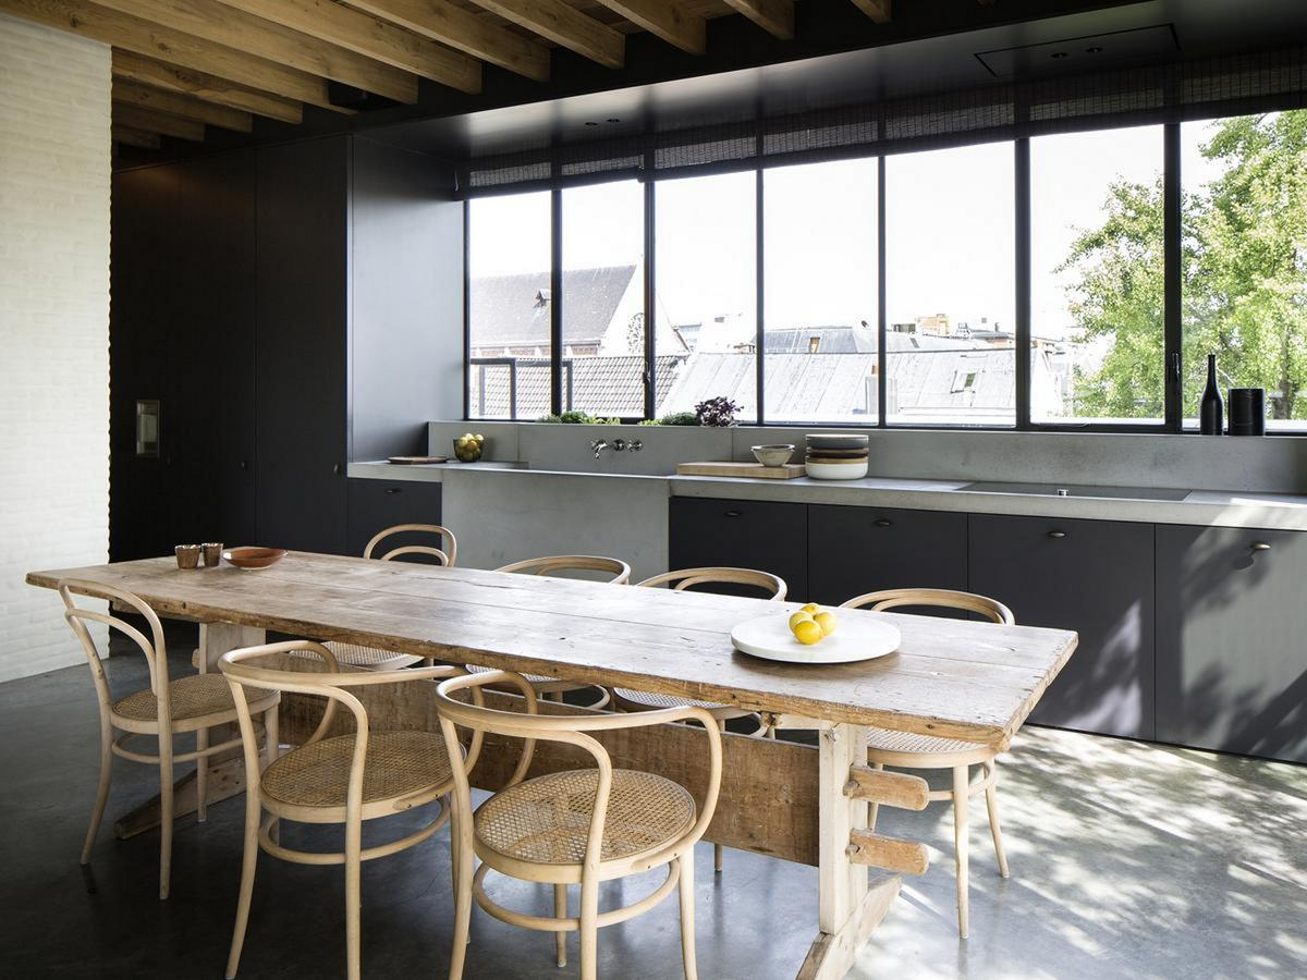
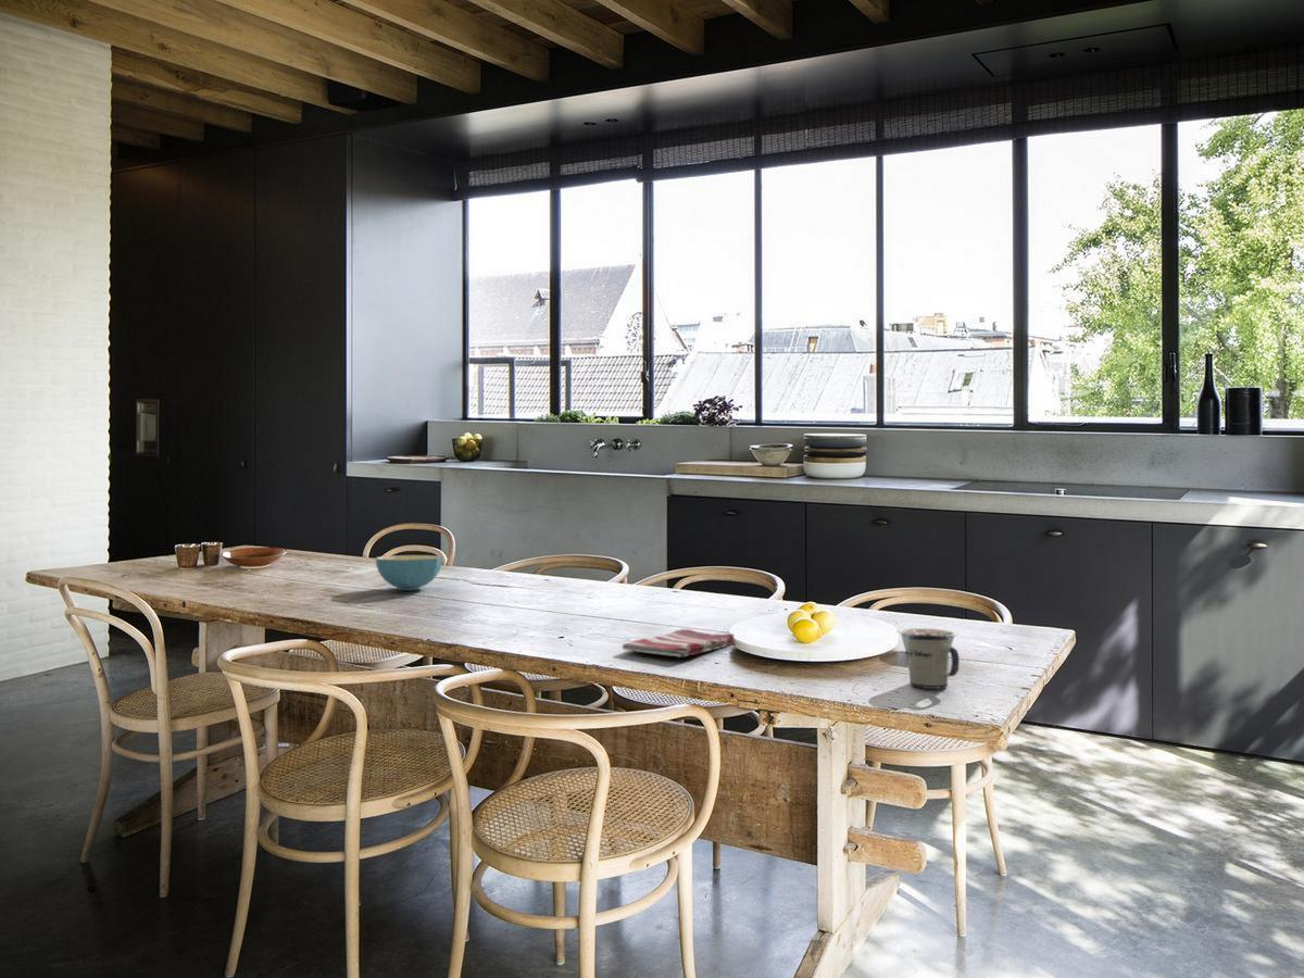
+ legume (929, 634)
+ mug (933, 662)
+ cereal bowl (409, 573)
+ dish towel (679, 641)
